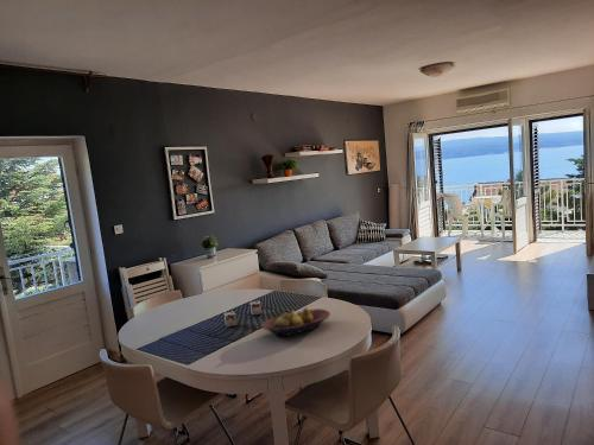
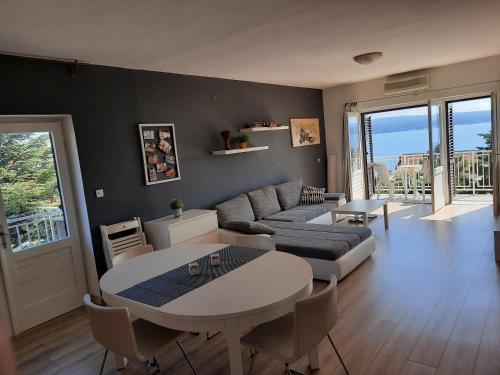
- fruit bowl (296, 319)
